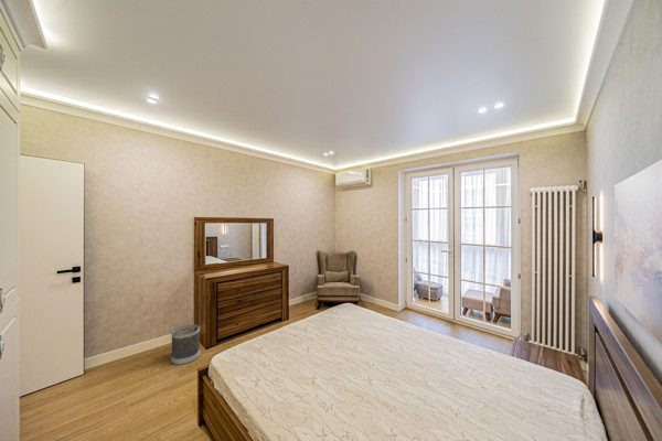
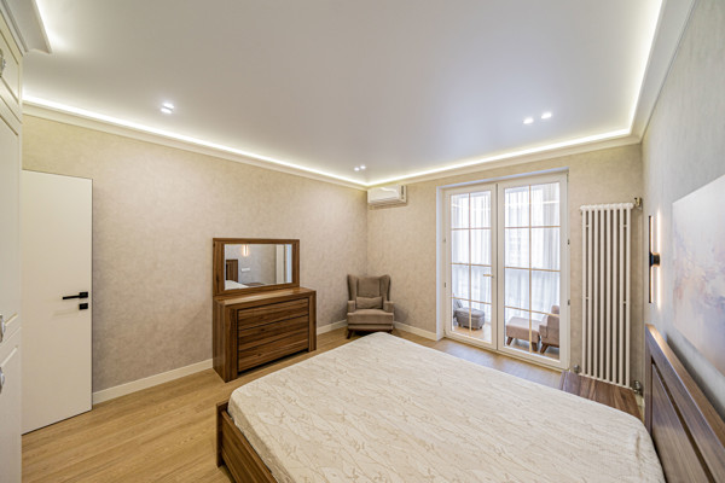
- wastebasket (185, 343)
